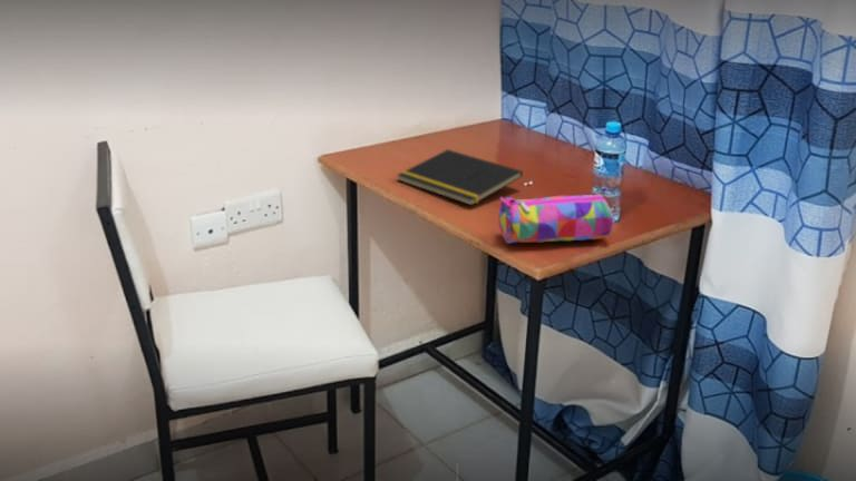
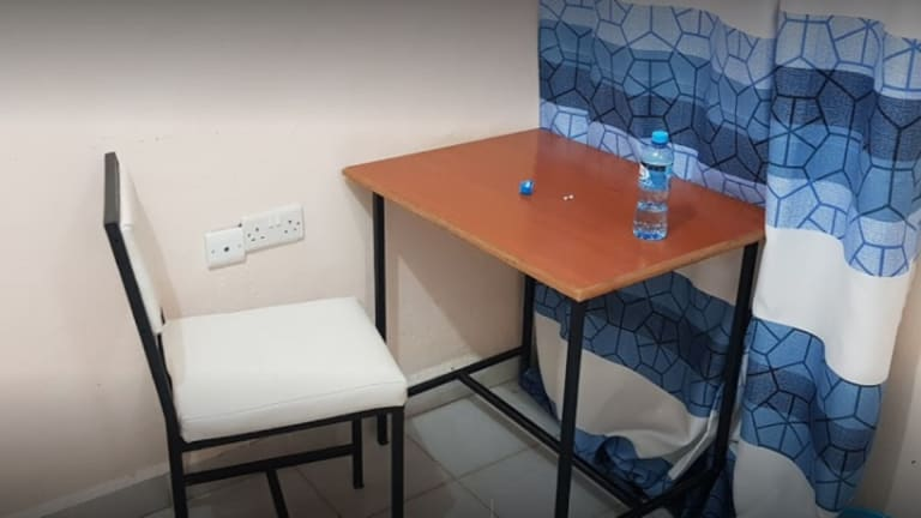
- notepad (458, 175)
- pencil case (554, 217)
